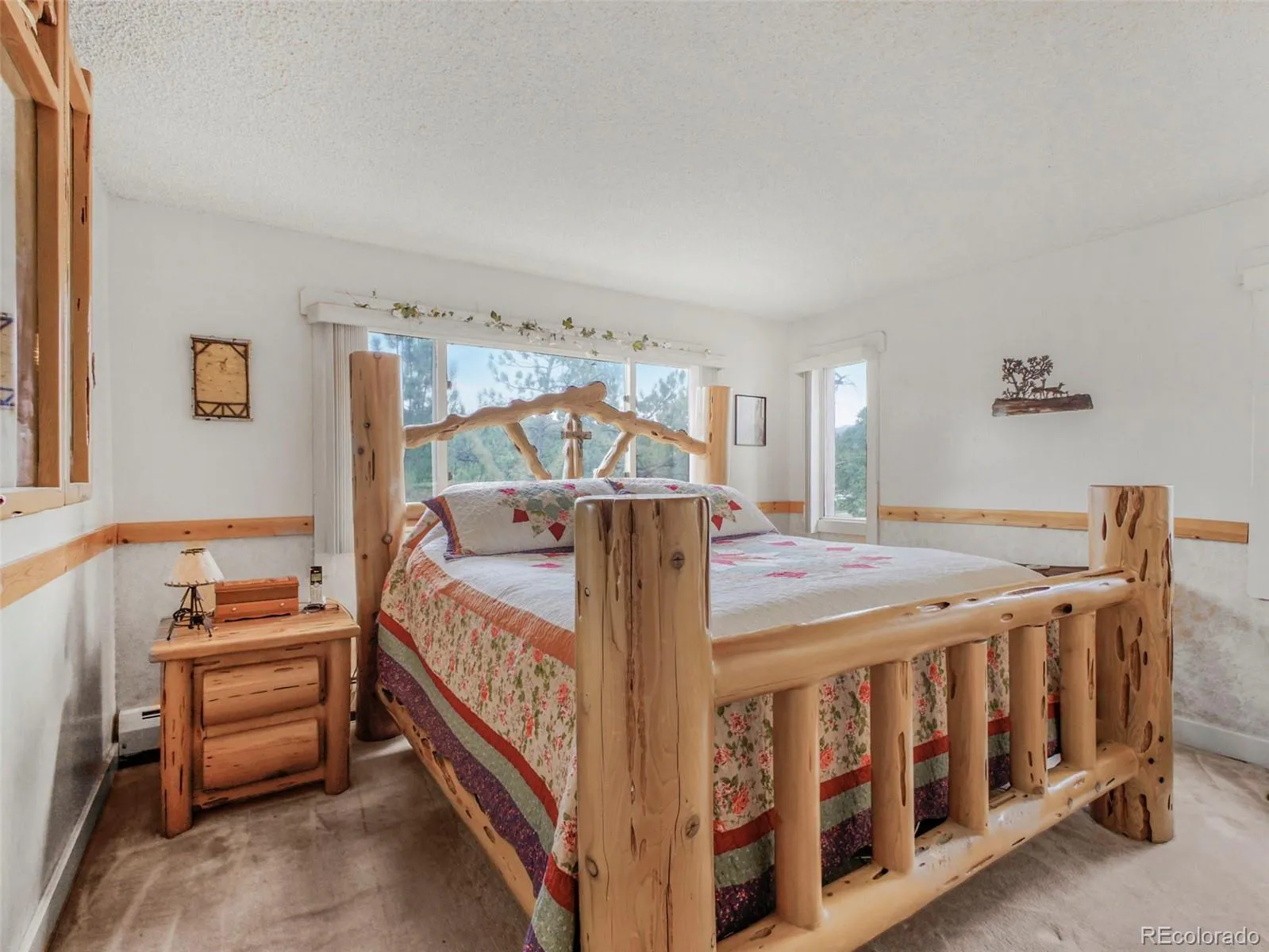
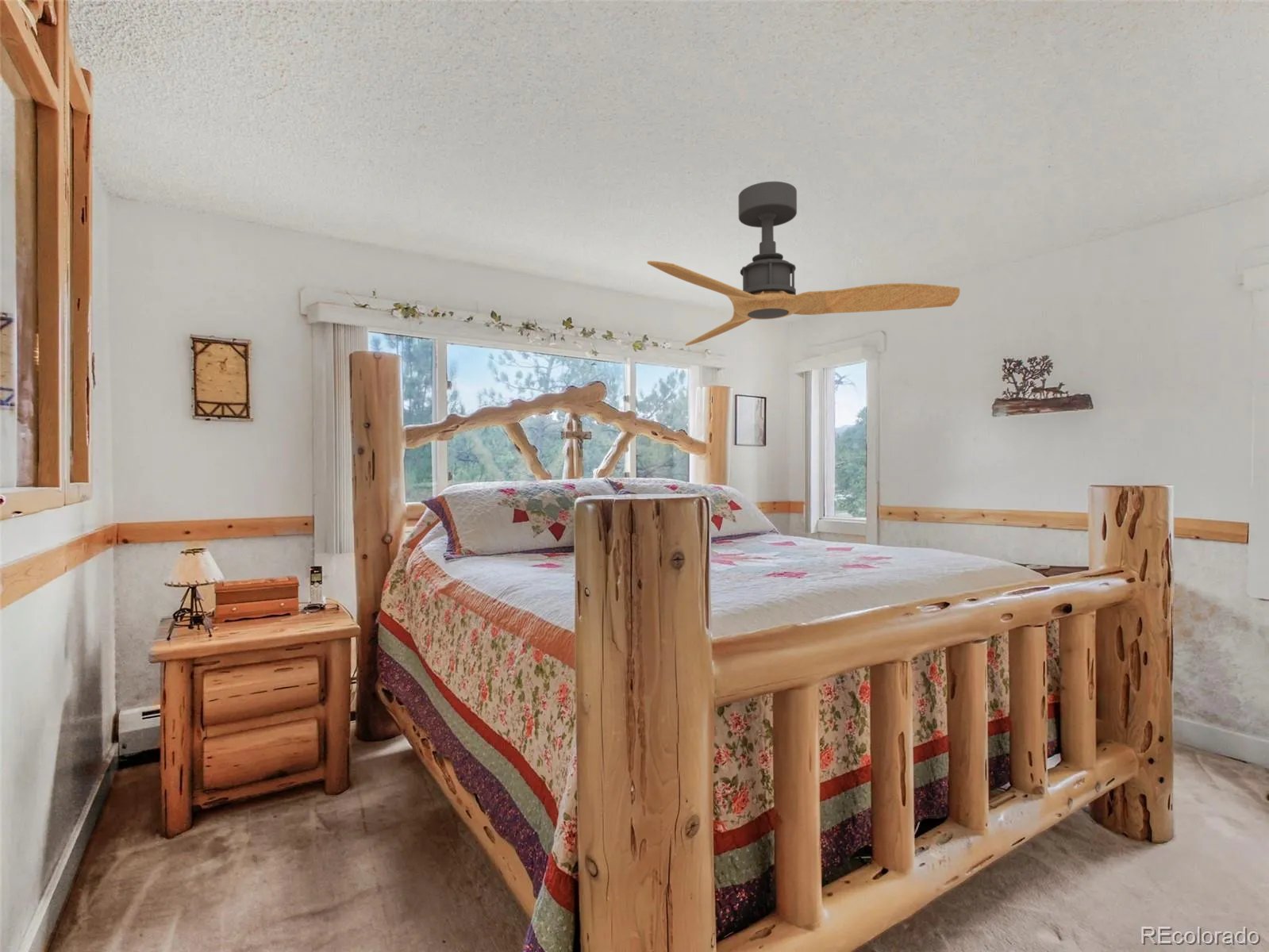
+ ceiling fan (794, 265)
